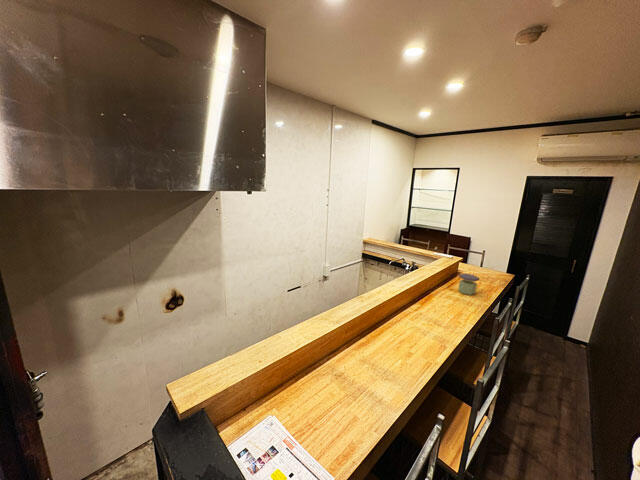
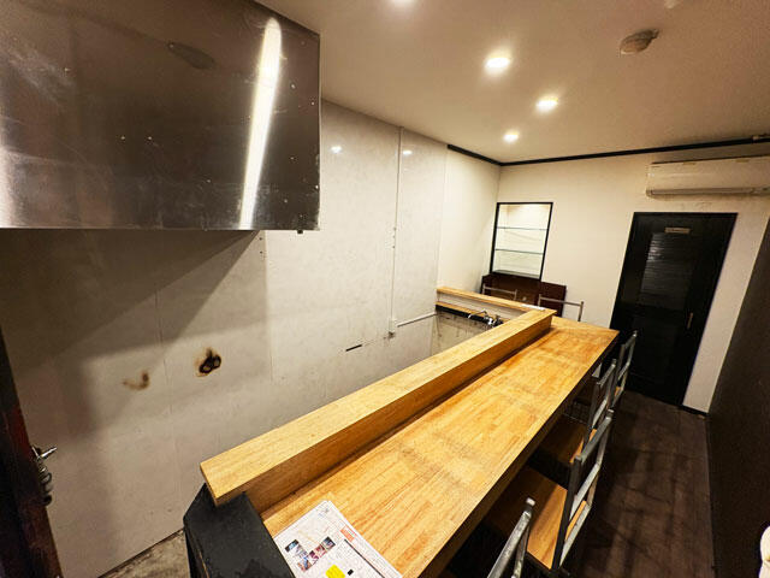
- jar (467, 284)
